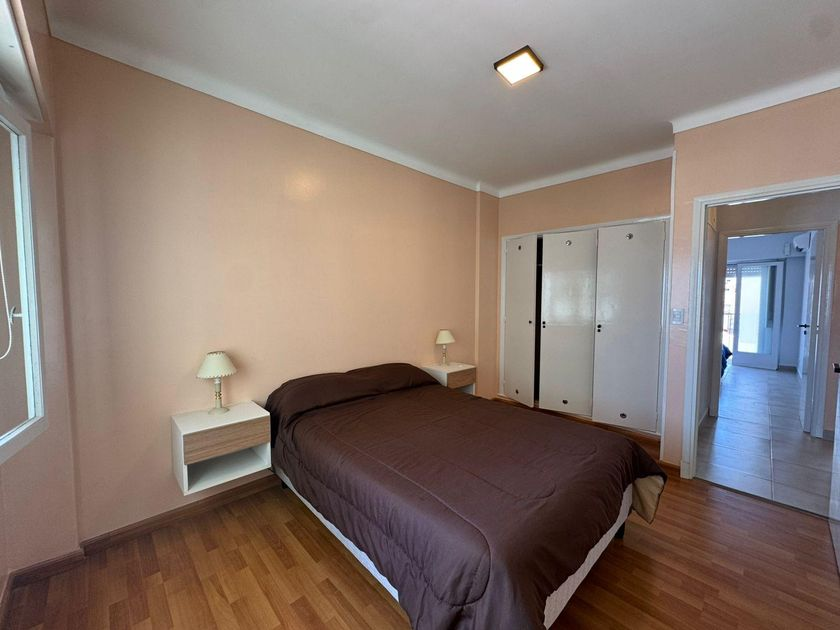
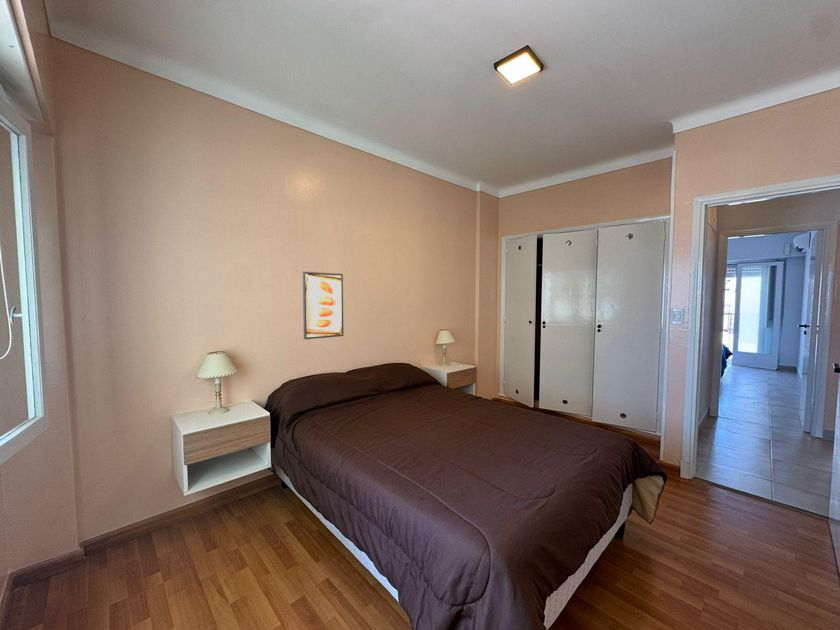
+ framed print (324, 305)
